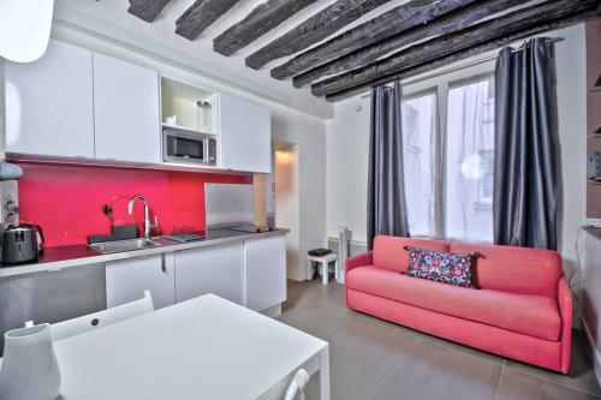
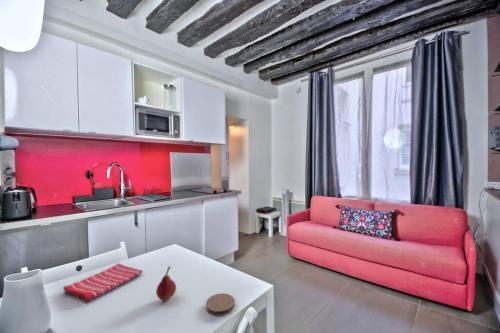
+ coaster (220, 303)
+ dish towel (105, 279)
+ fruit (166, 283)
